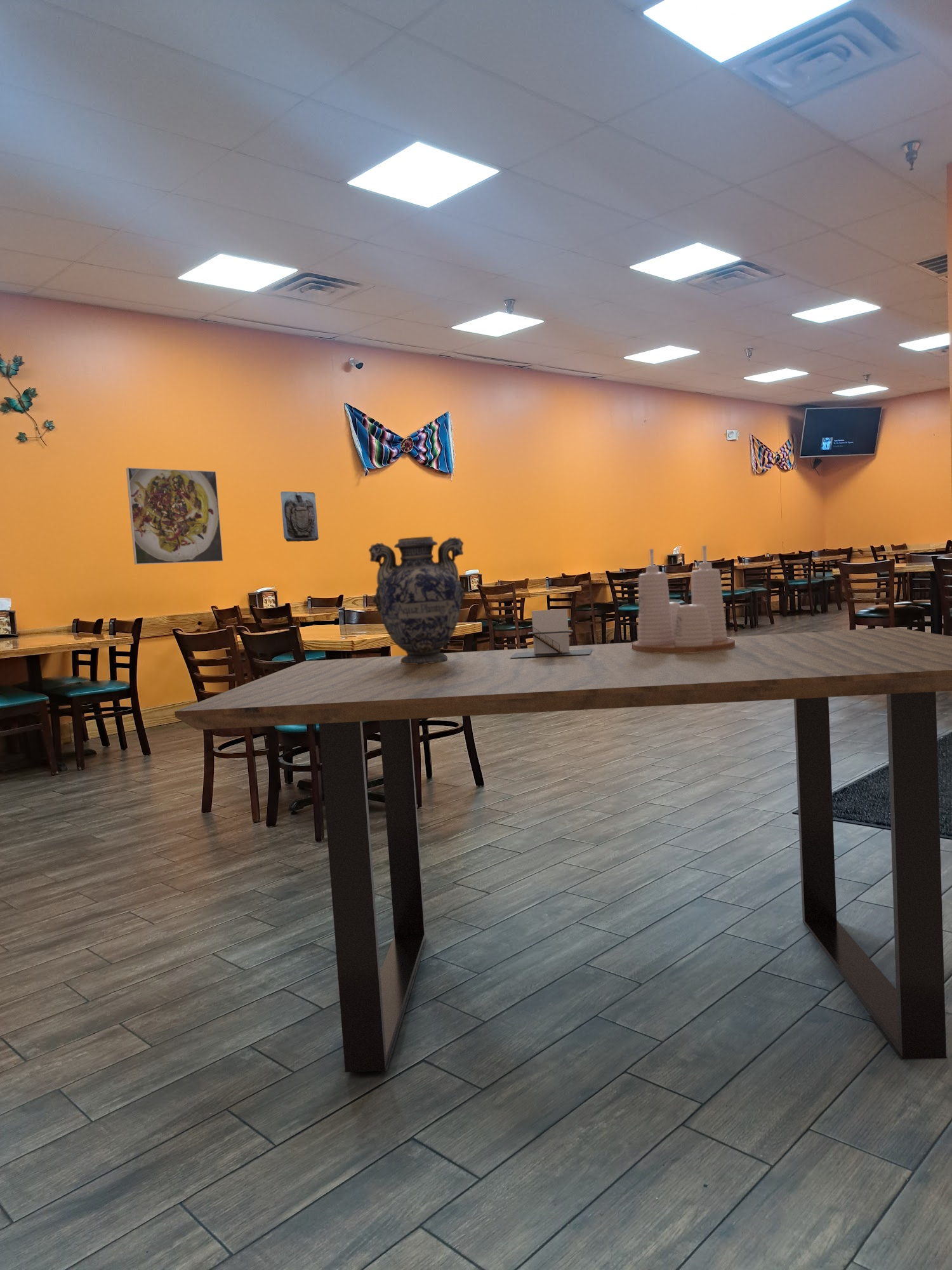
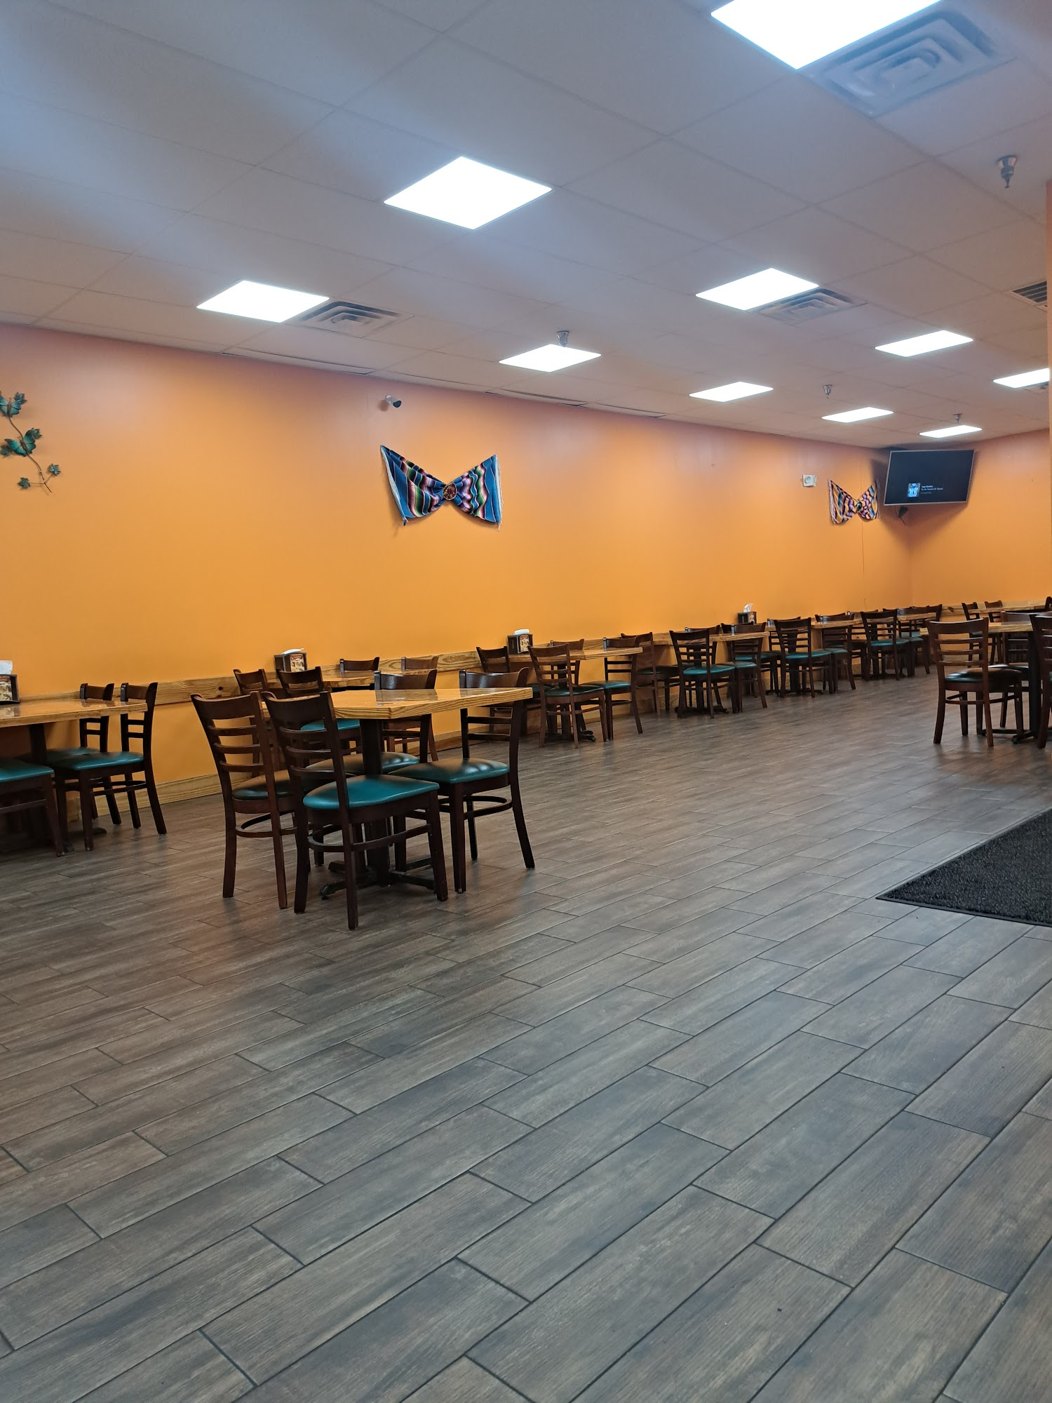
- wall sculpture (301, 516)
- condiment set (678, 602)
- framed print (176, 516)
- dining table (612, 708)
- vase (420, 599)
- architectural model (550, 631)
